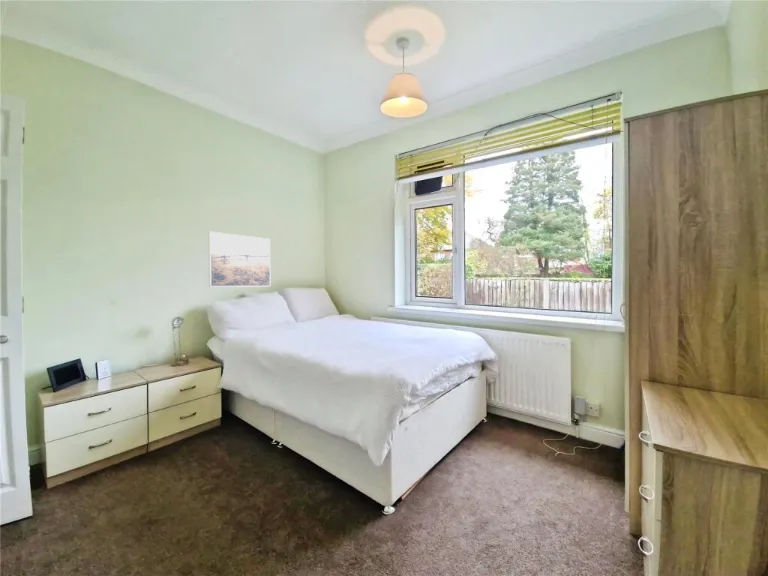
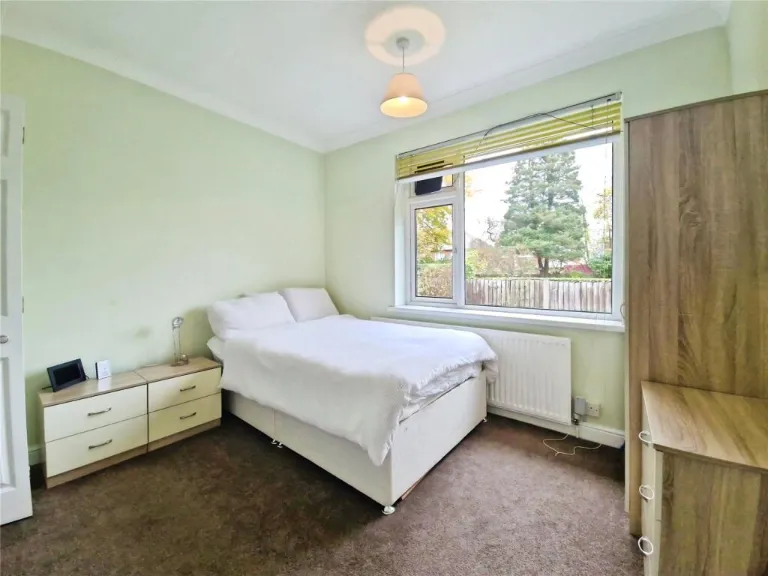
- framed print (241, 261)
